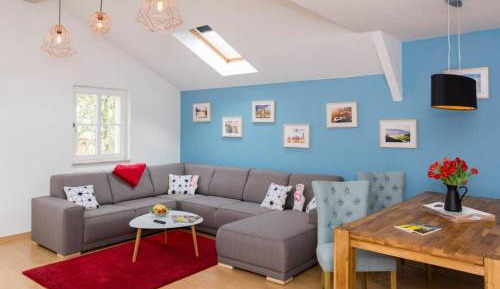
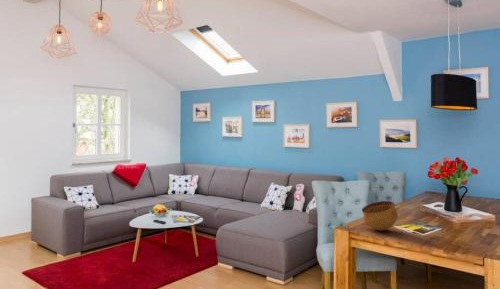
+ bowl (379, 216)
